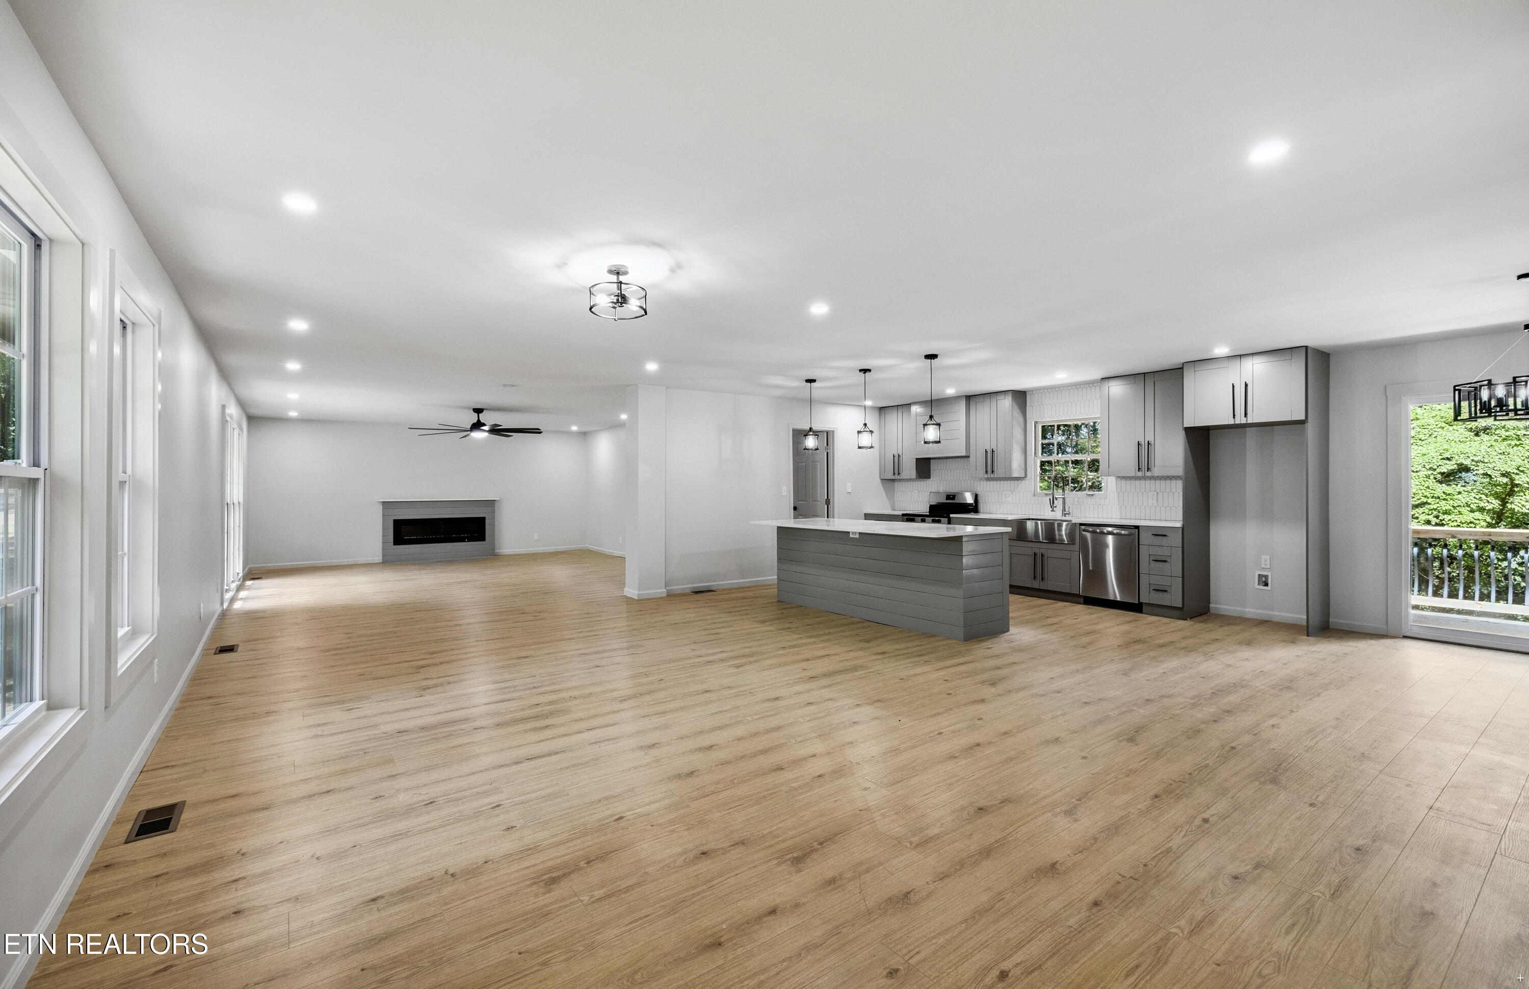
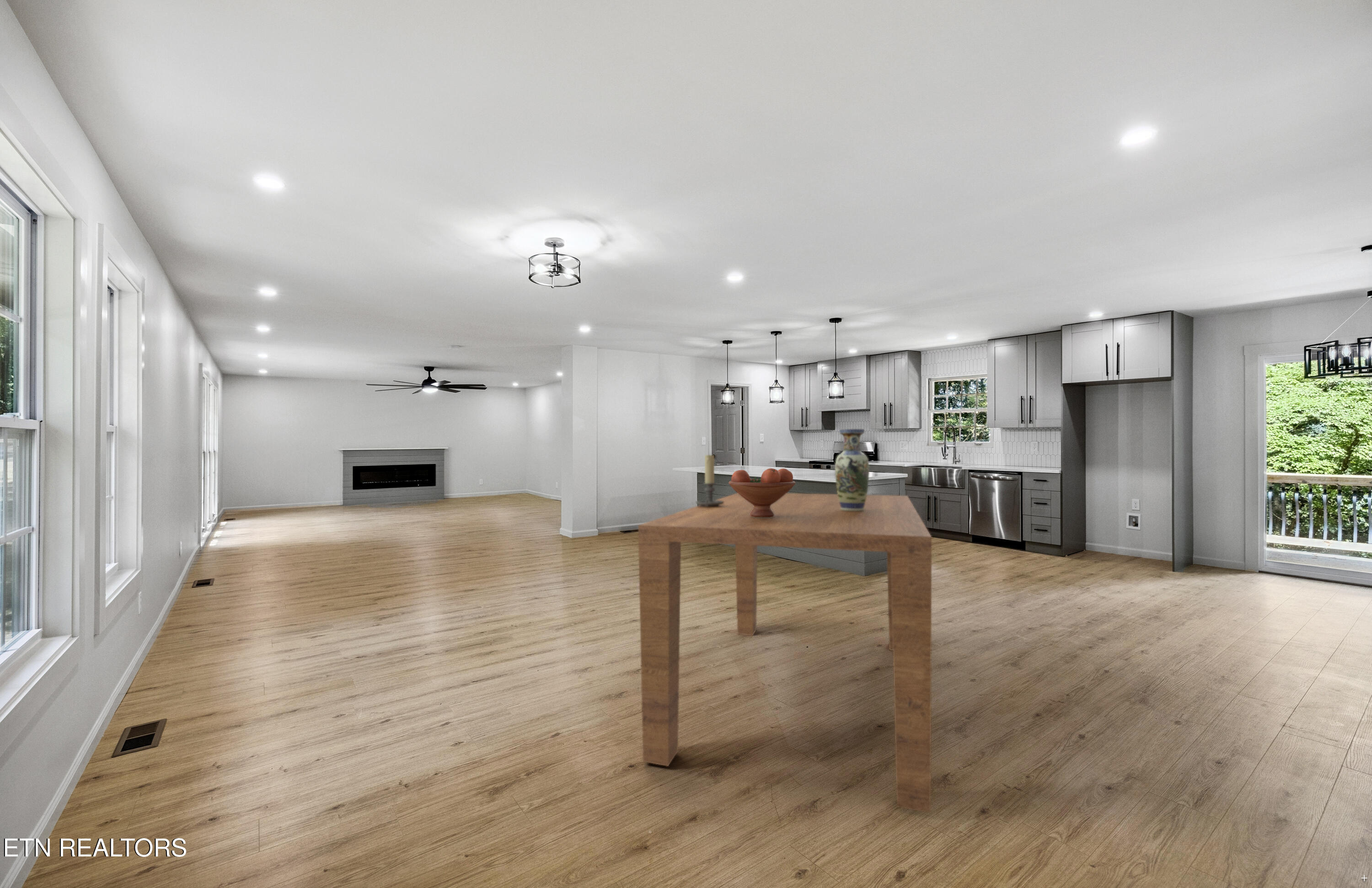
+ table (756, 599)
+ candle holder (709, 479)
+ fruit bowl (761, 491)
+ vase (852, 469)
